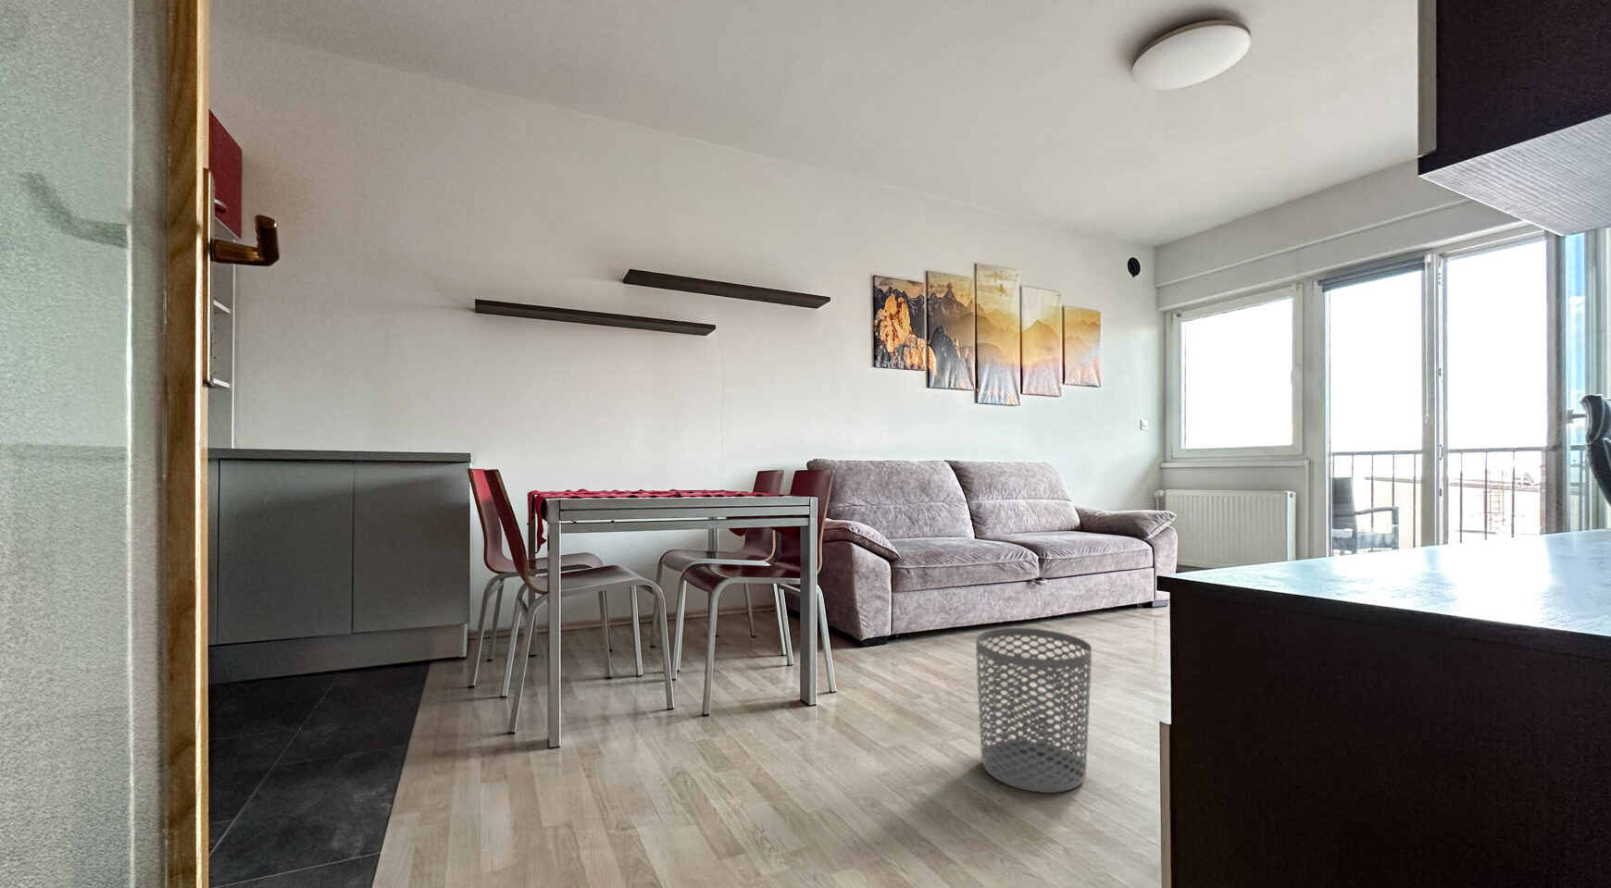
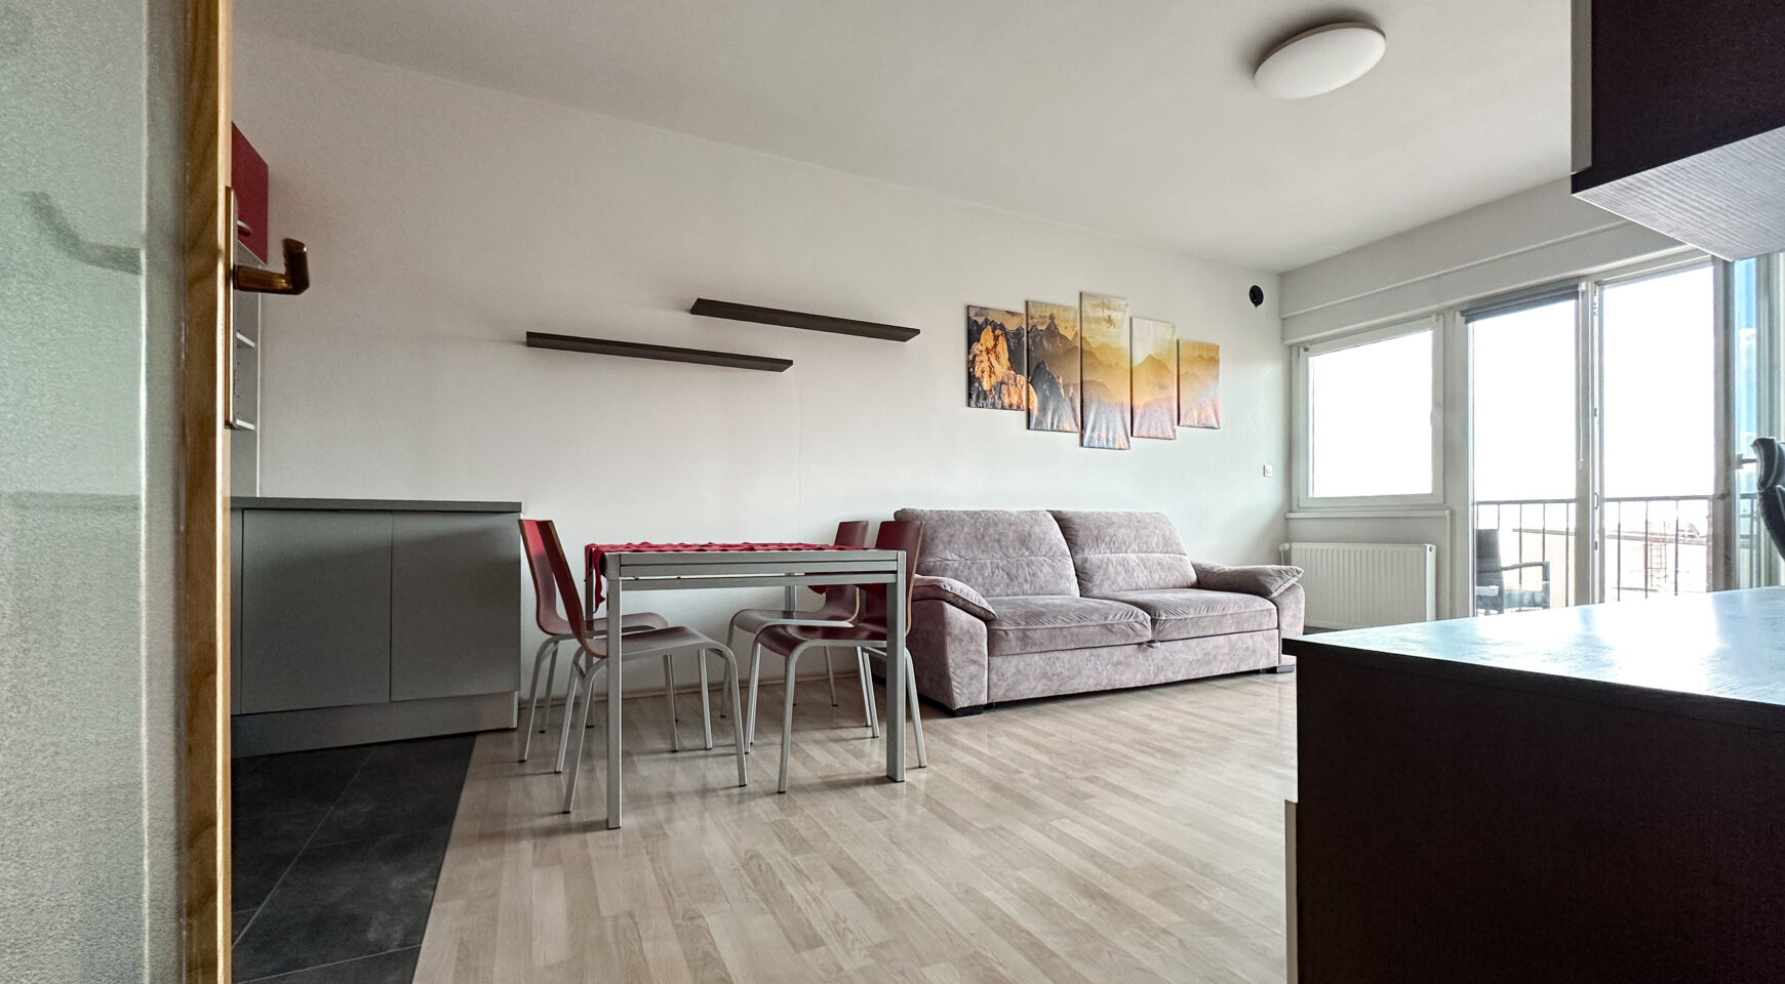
- waste bin (1032, 705)
